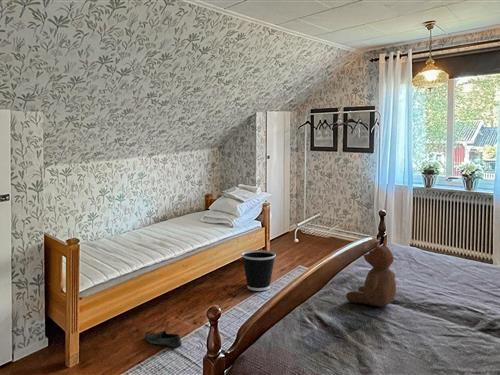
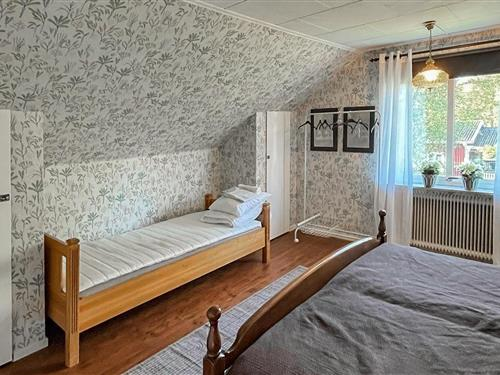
- shoe (163, 337)
- wastebasket (258, 270)
- teddy bear (372, 271)
